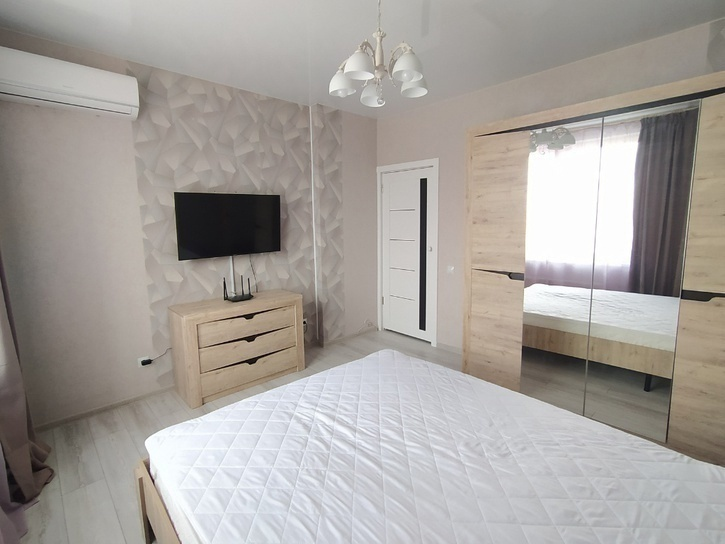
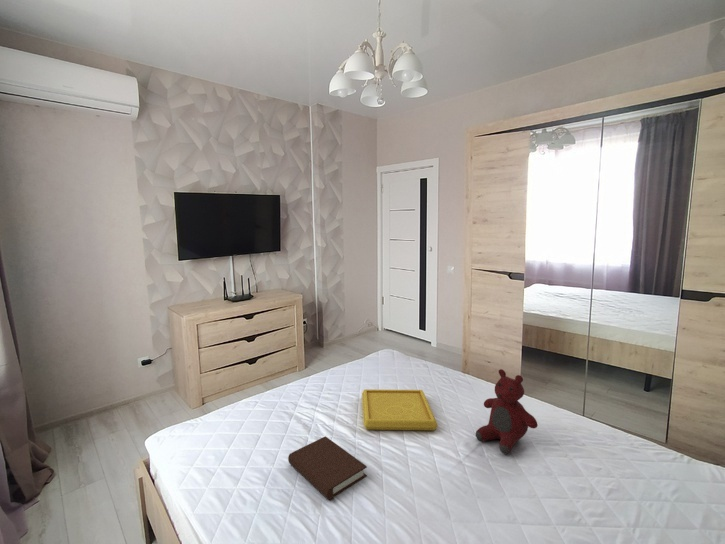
+ serving tray (396, 408)
+ teddy bear (503, 408)
+ book (326, 465)
